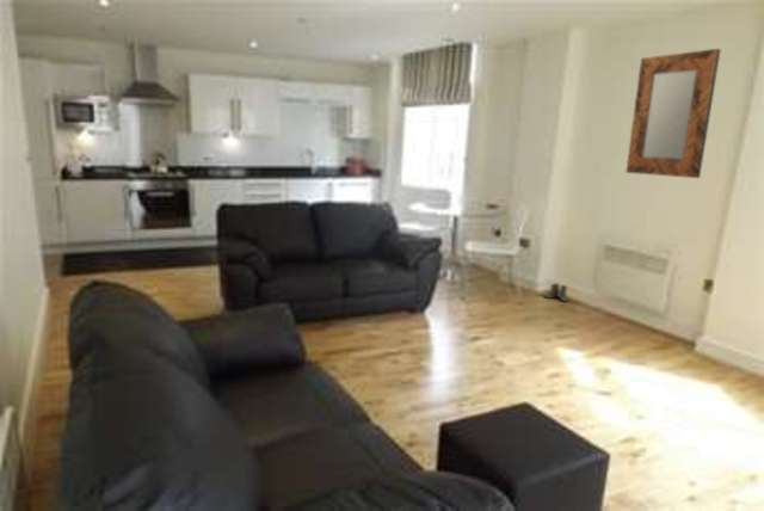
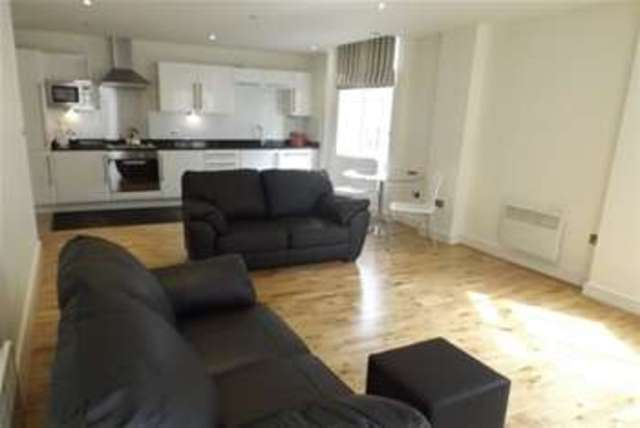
- home mirror (668, 116)
- boots (556, 291)
